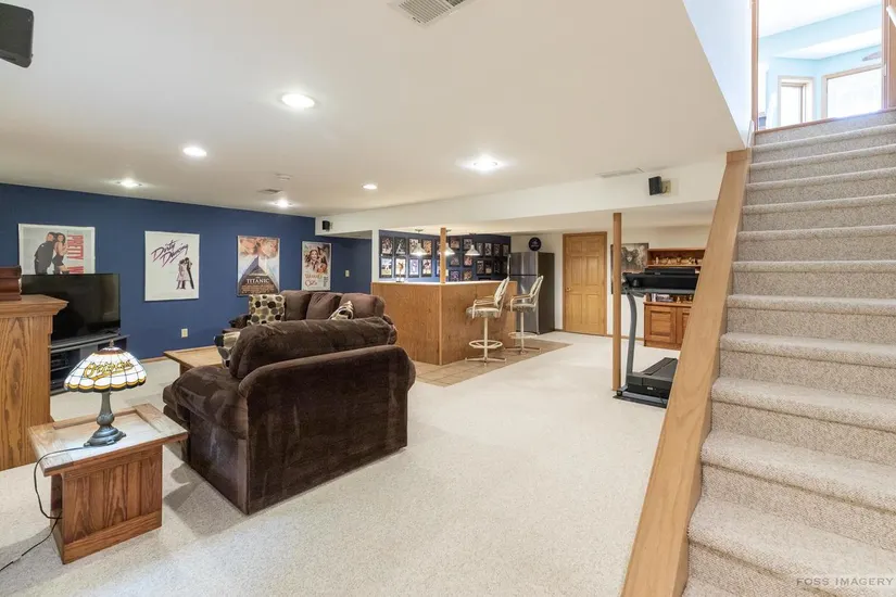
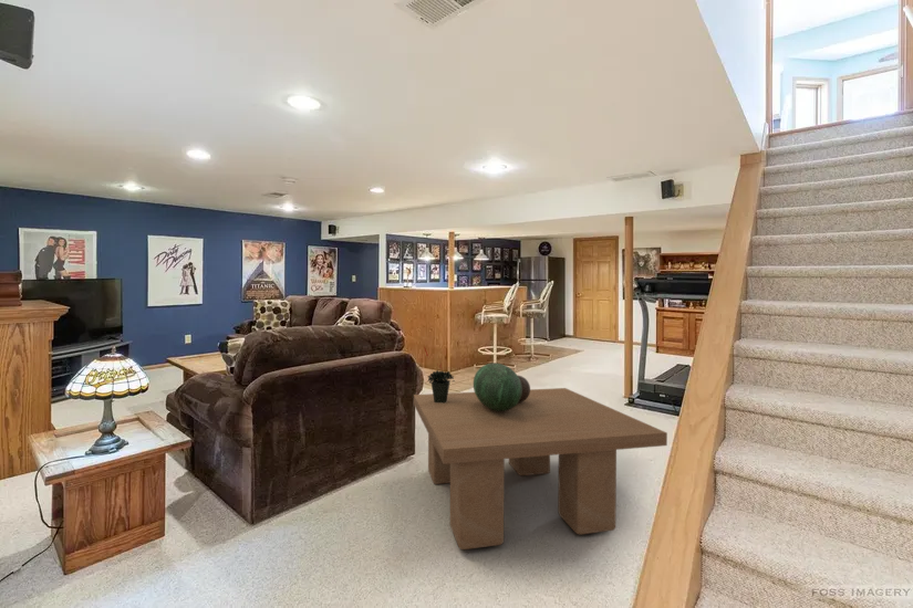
+ decorative bowl (505, 385)
+ coffee table (519, 453)
+ potted plant (439, 373)
